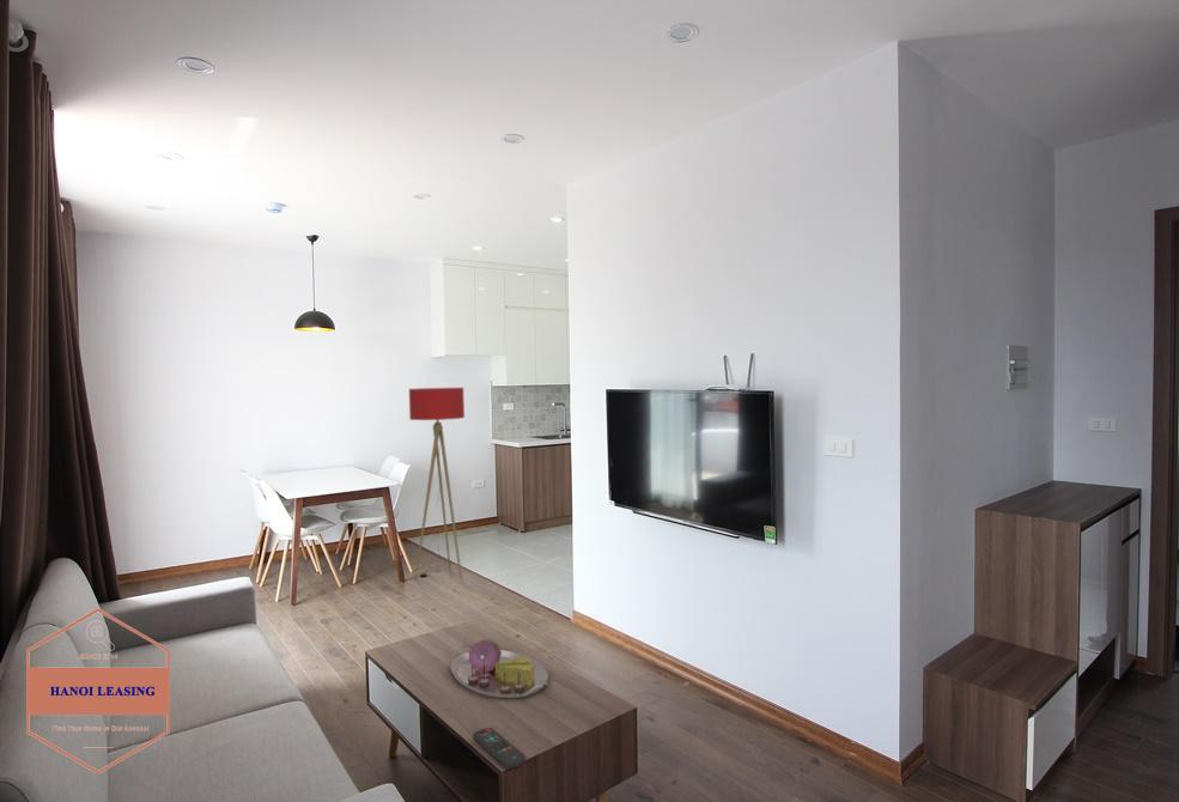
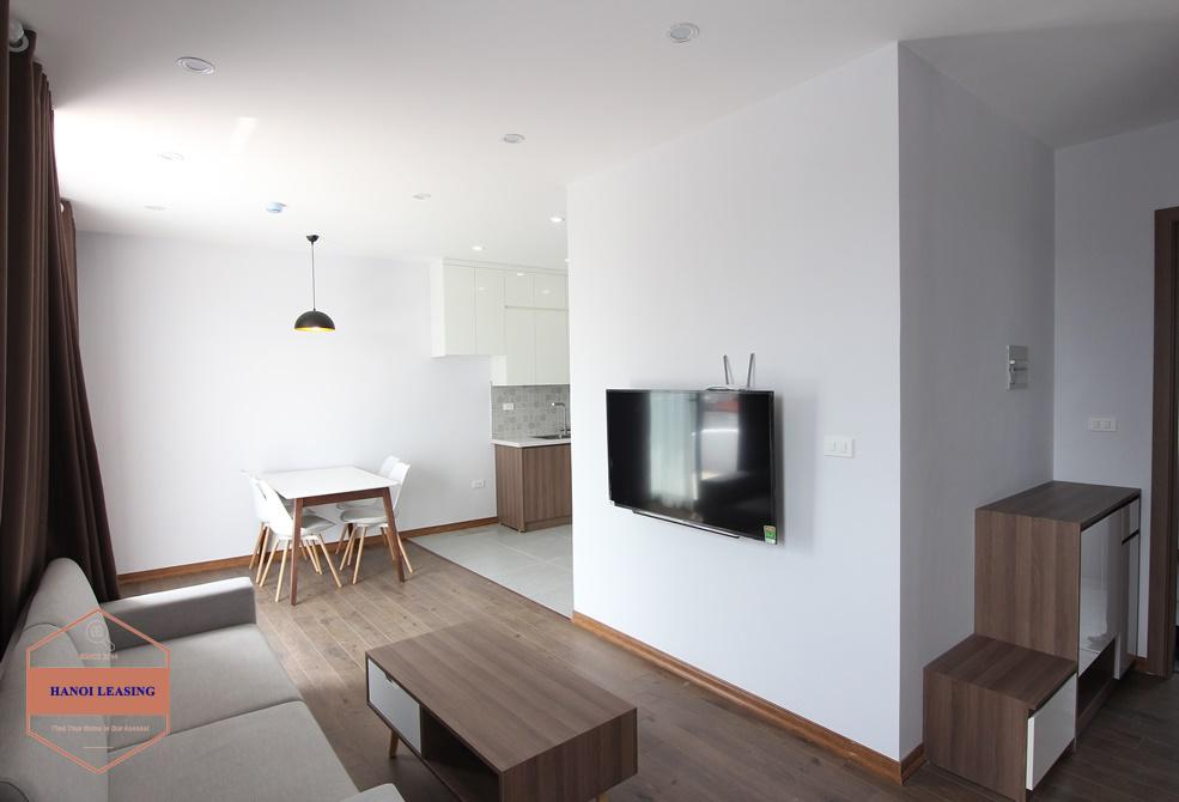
- floor lamp (439, 481)
- remote control (498, 747)
- serving tray (498, 658)
